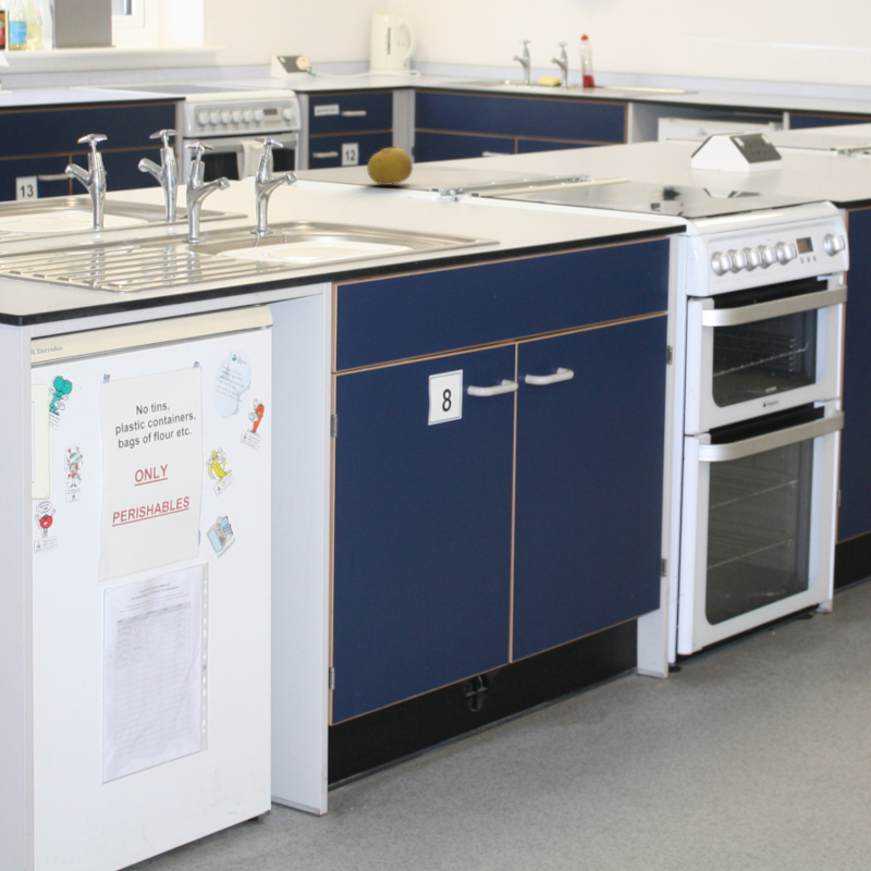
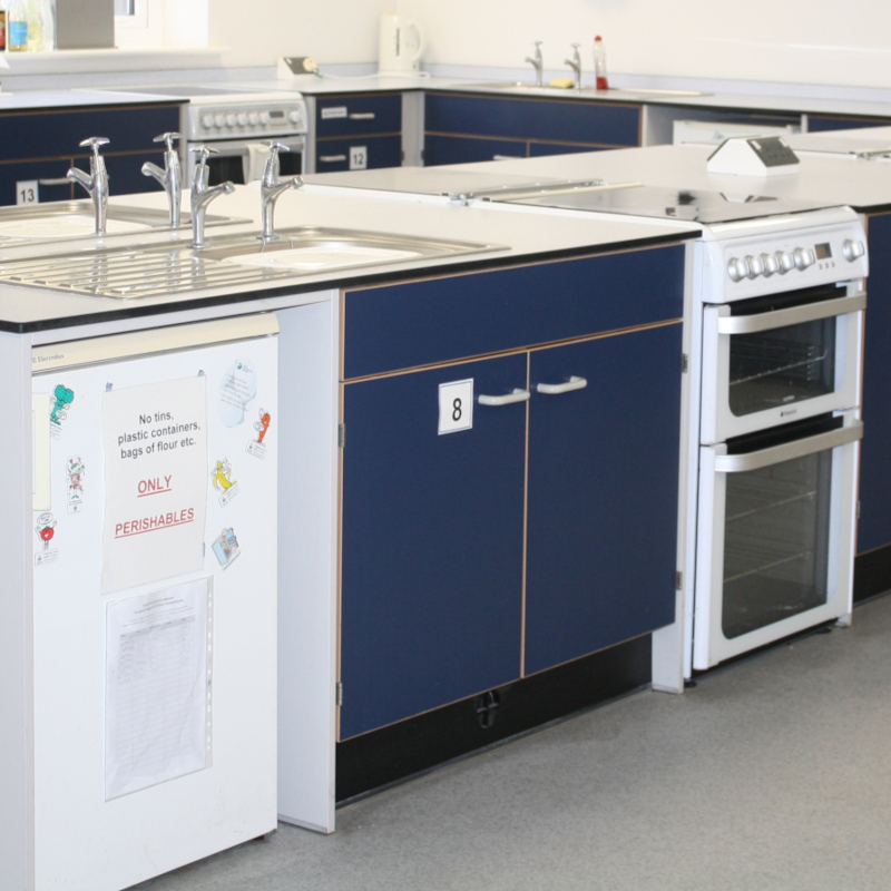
- fruit (390, 165)
